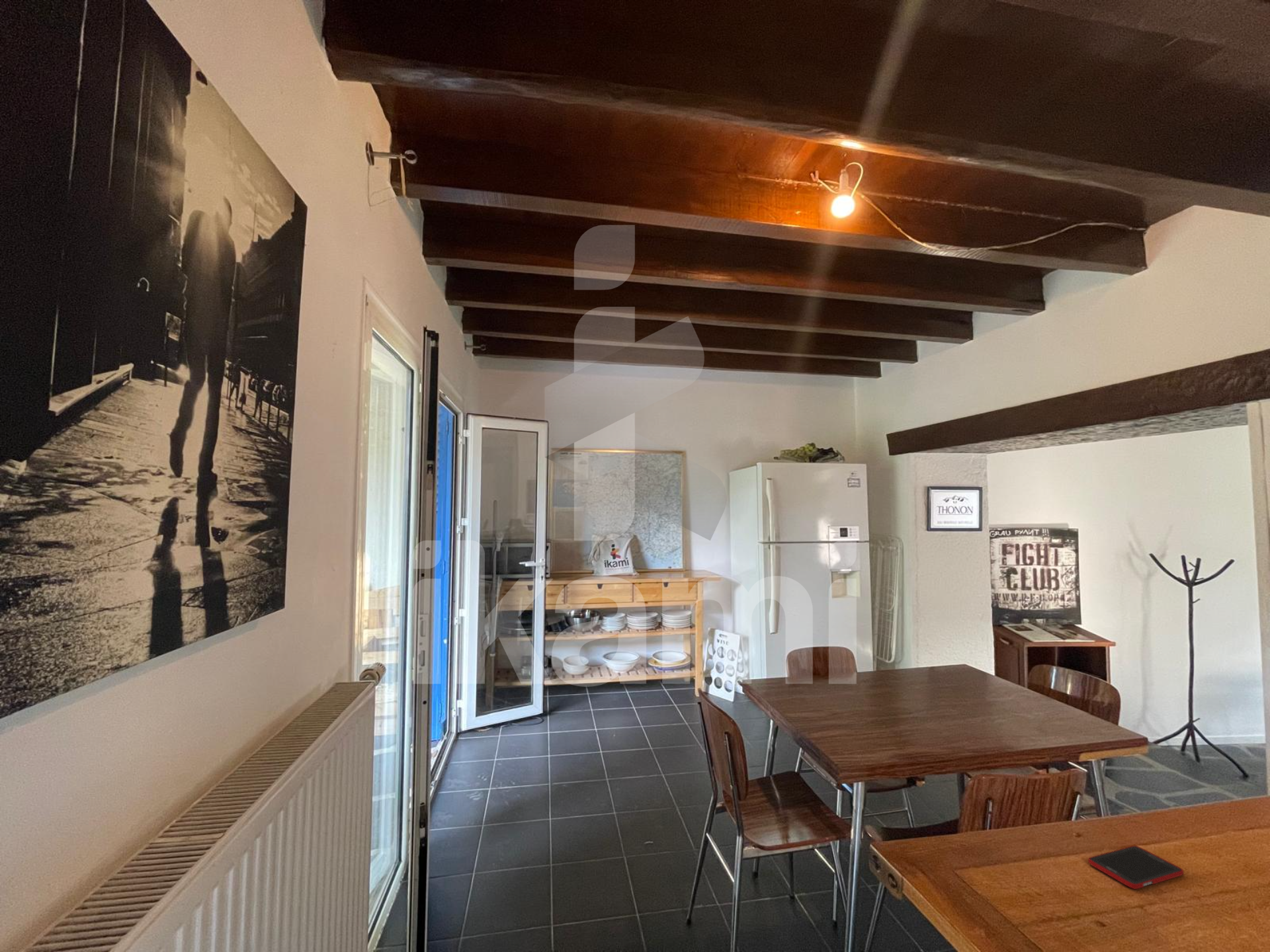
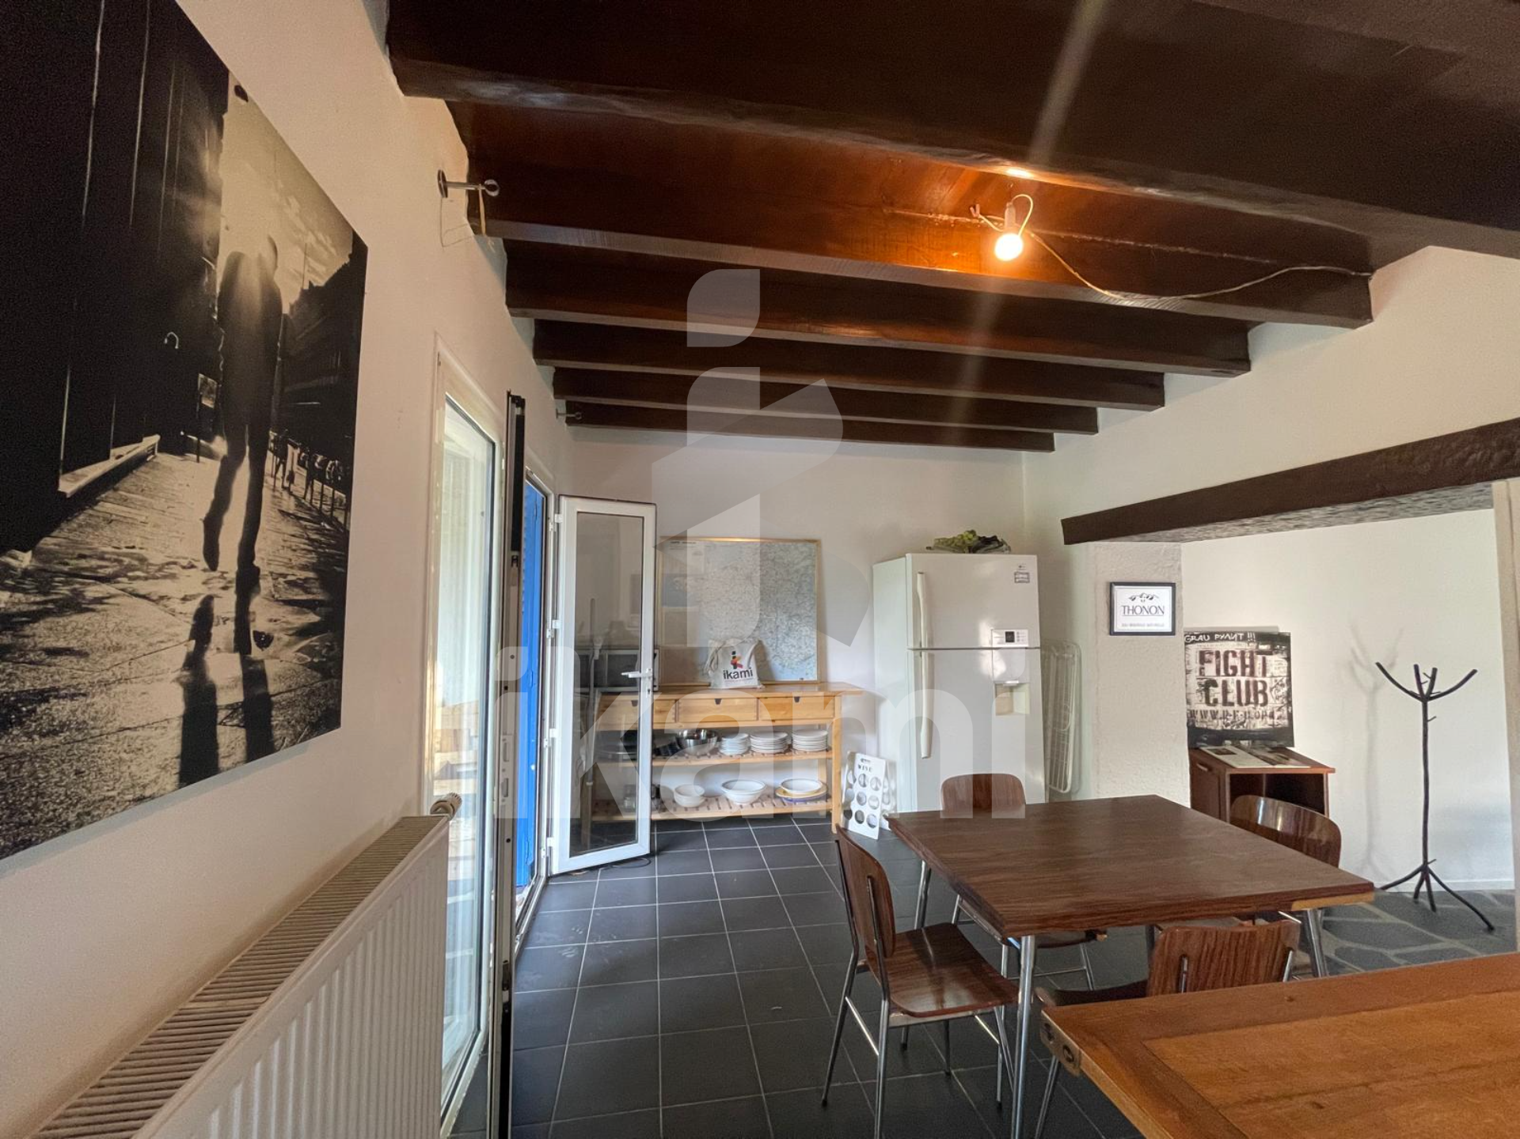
- cell phone (1135, 866)
